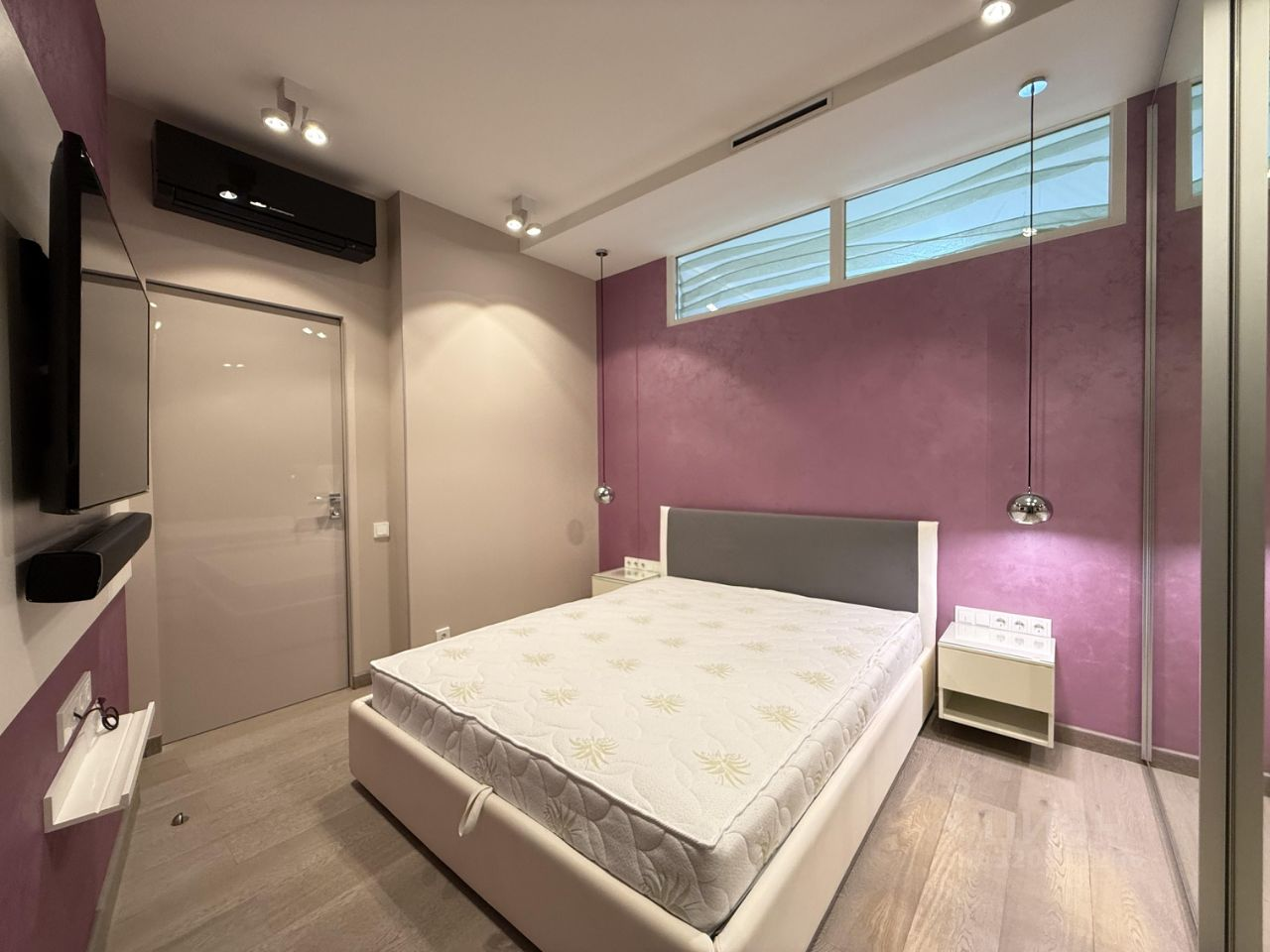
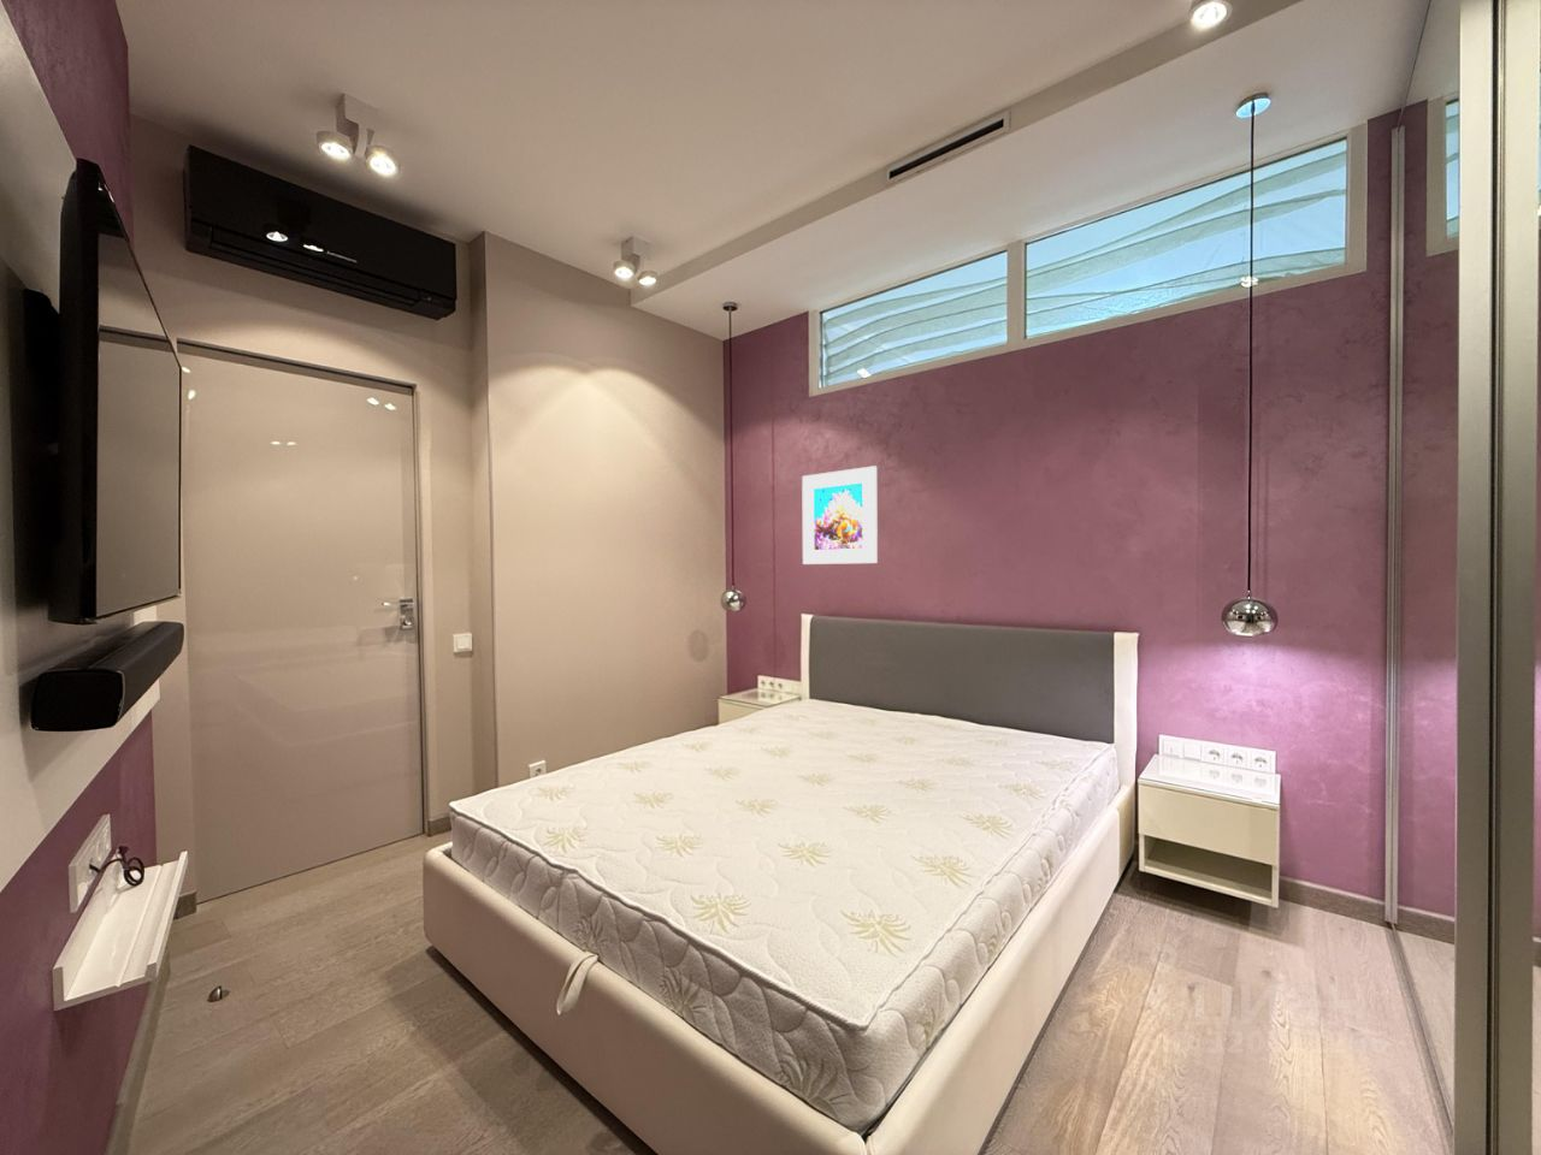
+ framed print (838, 517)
